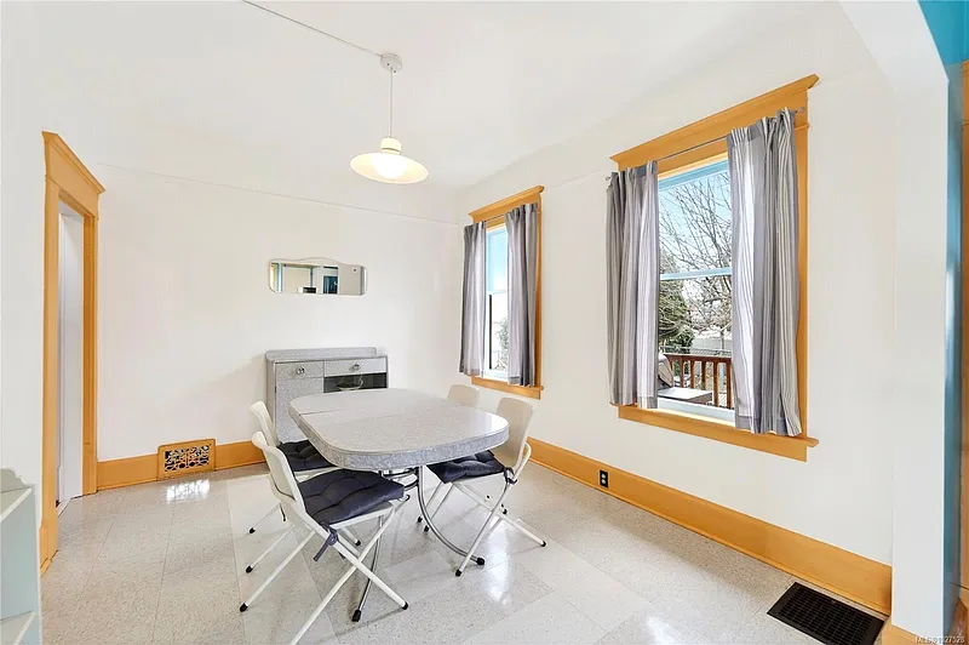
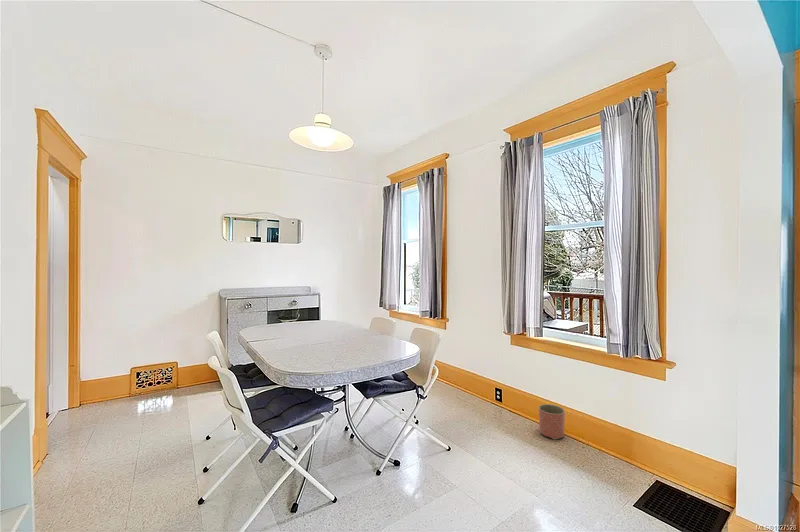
+ planter (551, 421)
